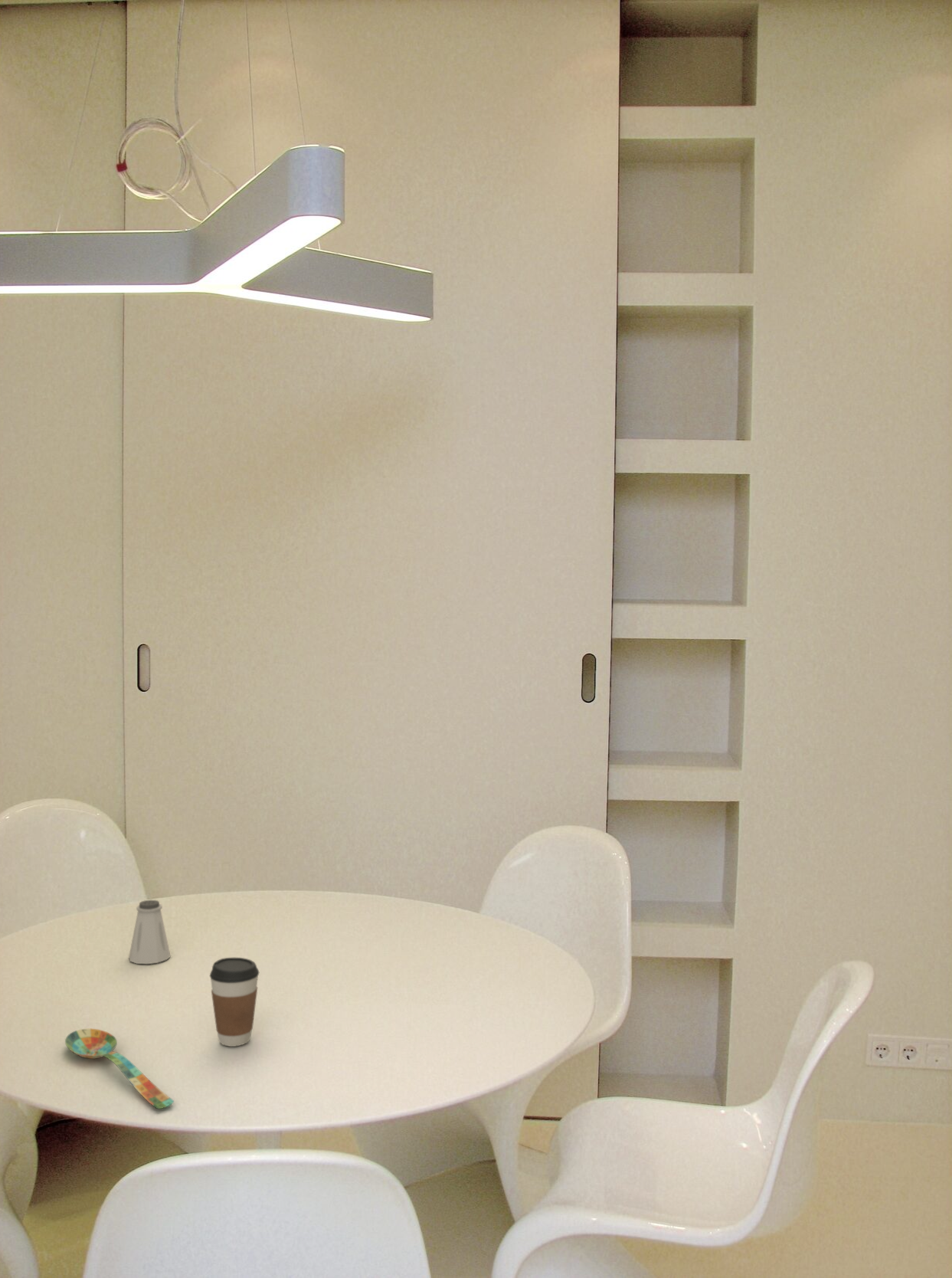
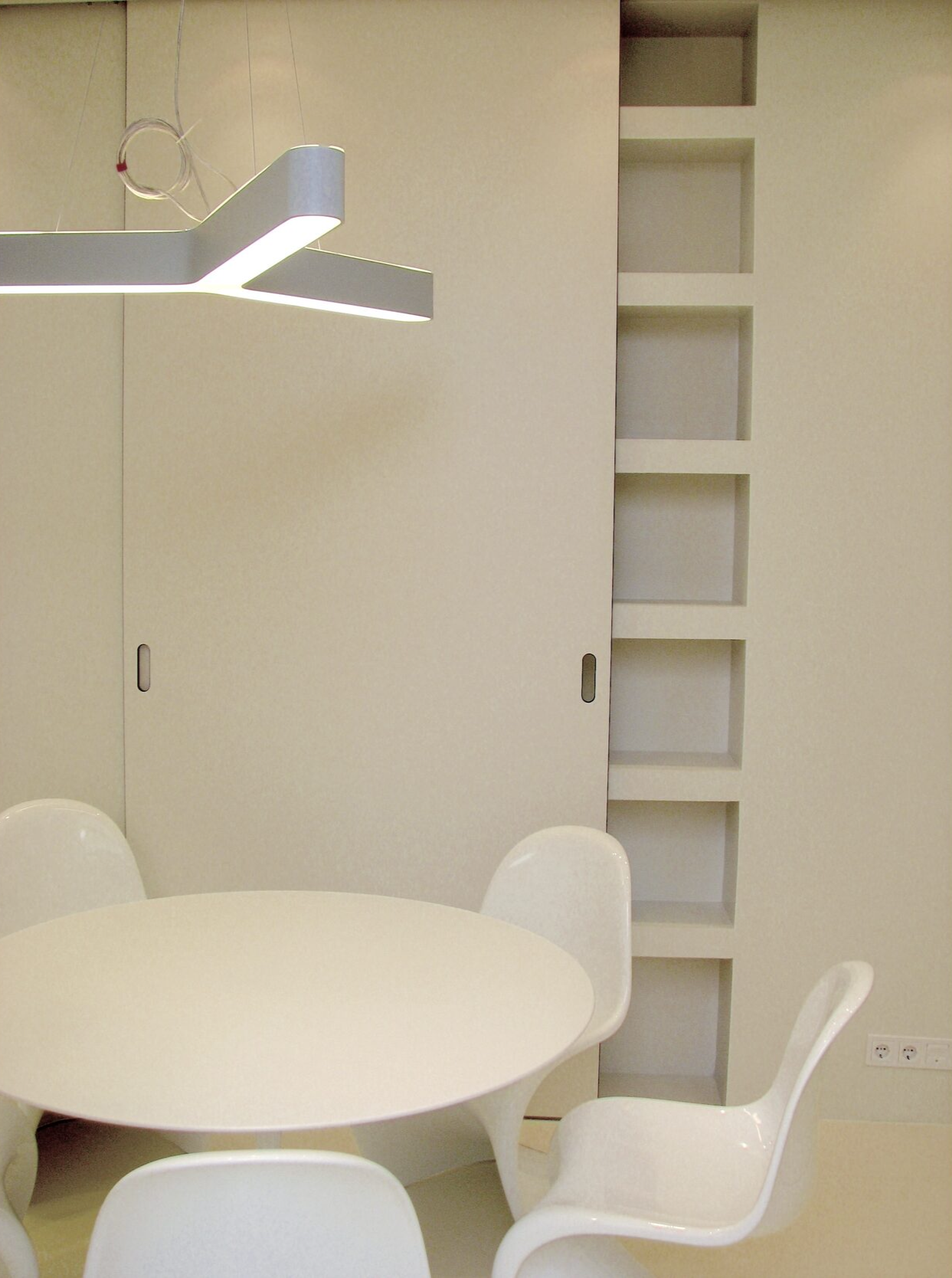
- spoon (118, 1065)
- coffee cup (234, 1001)
- saltshaker (149, 929)
